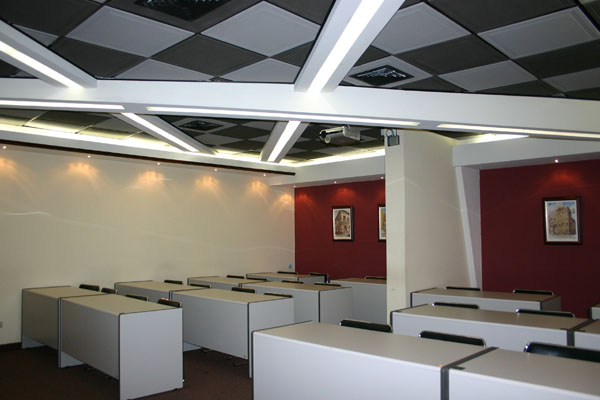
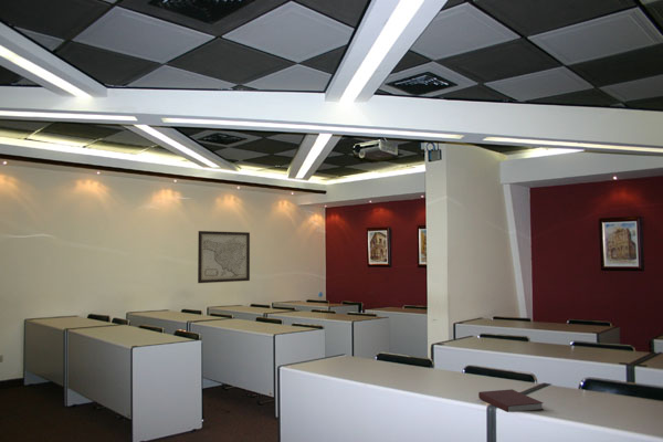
+ wall art (224, 256)
+ notebook (509, 400)
